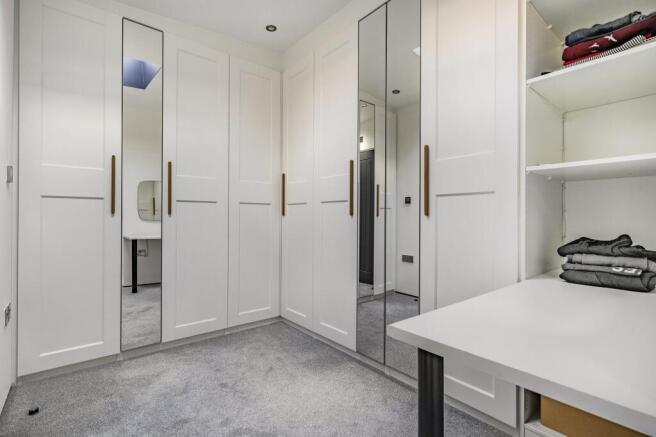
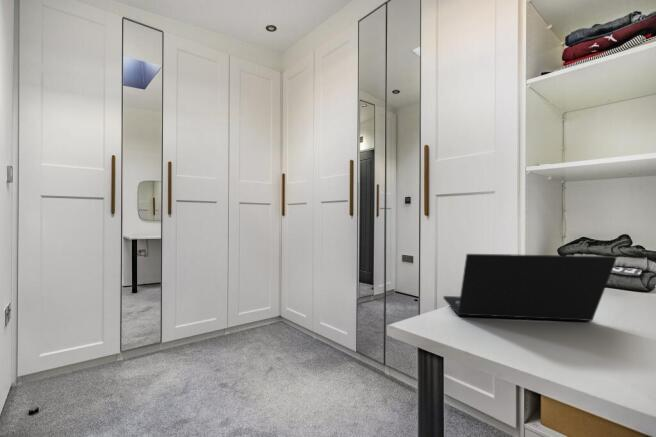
+ laptop (514, 281)
